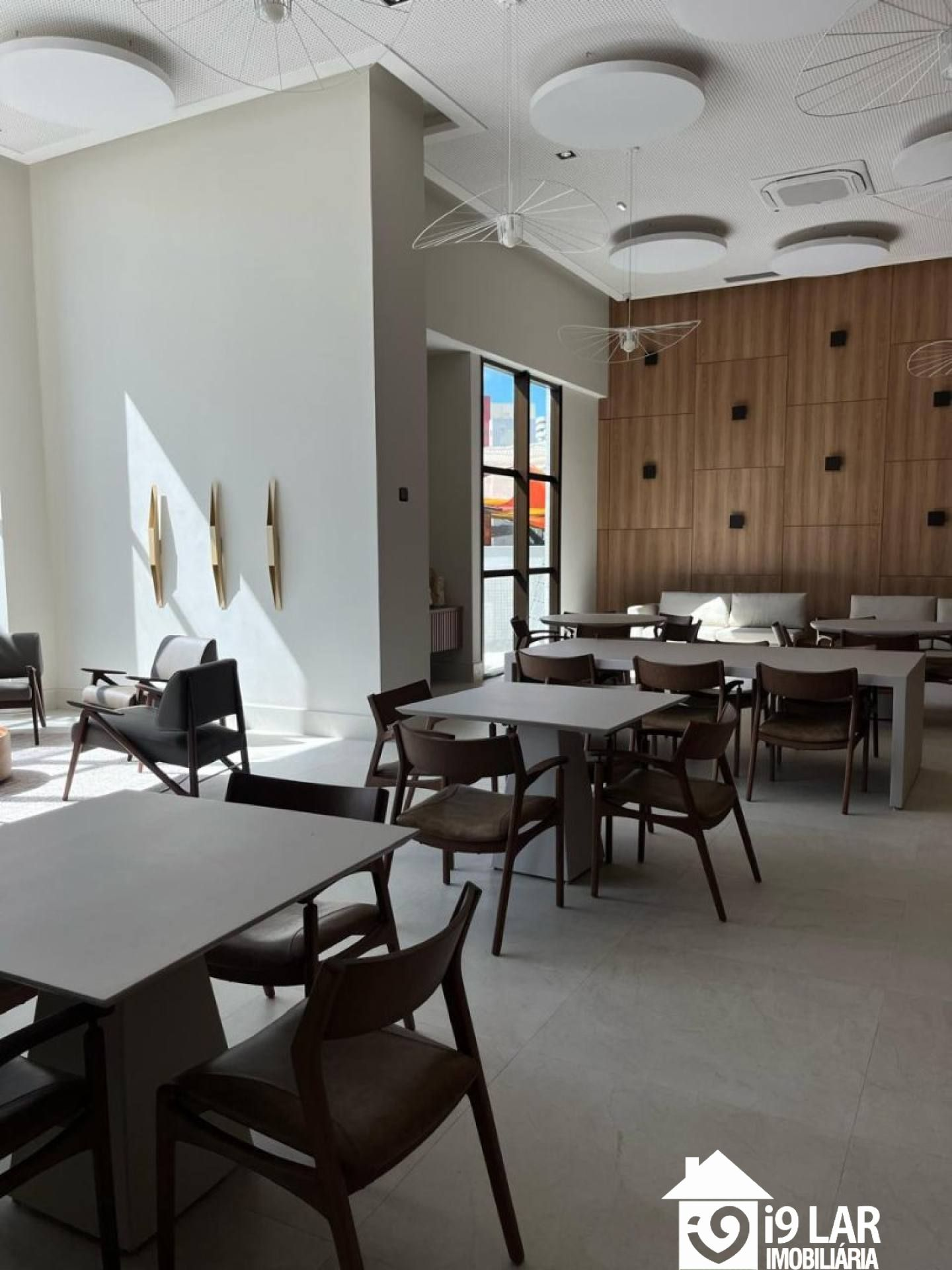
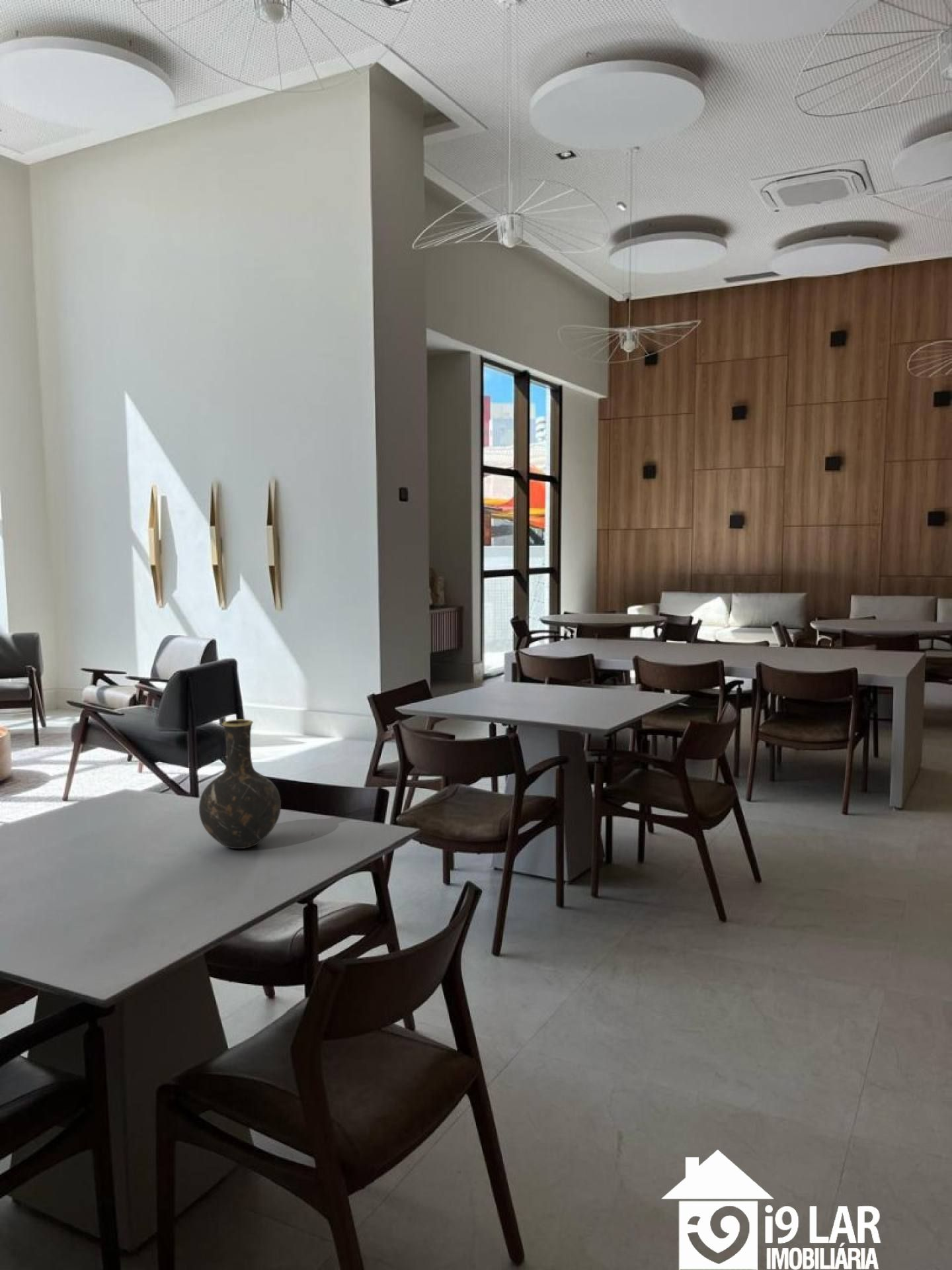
+ vase (239, 783)
